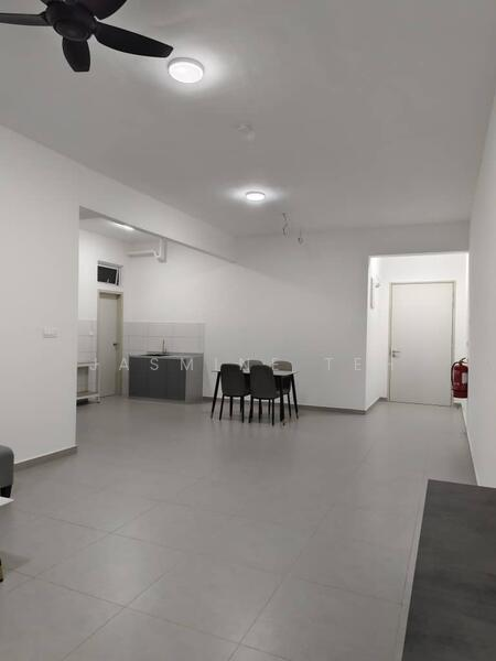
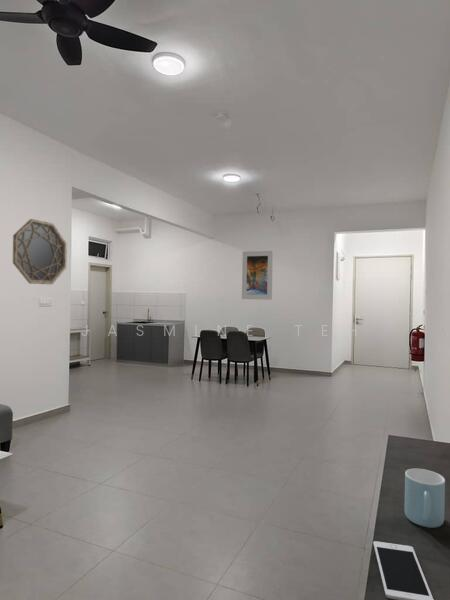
+ mug (425, 500)
+ home mirror (41, 252)
+ cell phone (400, 569)
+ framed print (257, 275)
